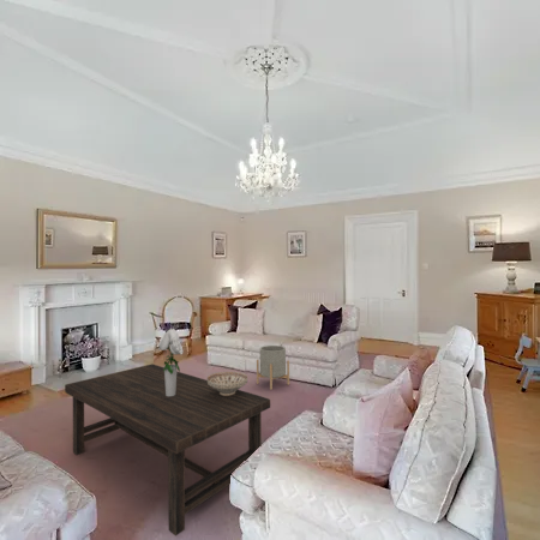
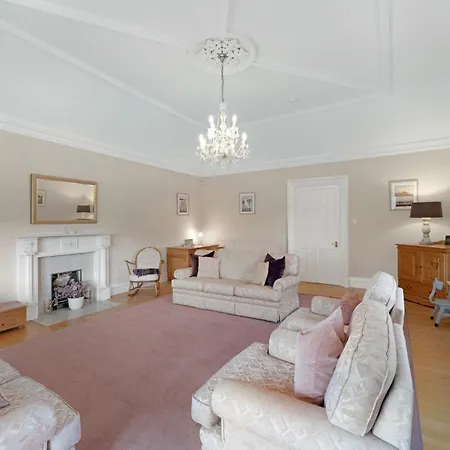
- coffee table (161, 427)
- decorative bowl (227, 384)
- planter (272, 366)
- bouquet (170, 361)
